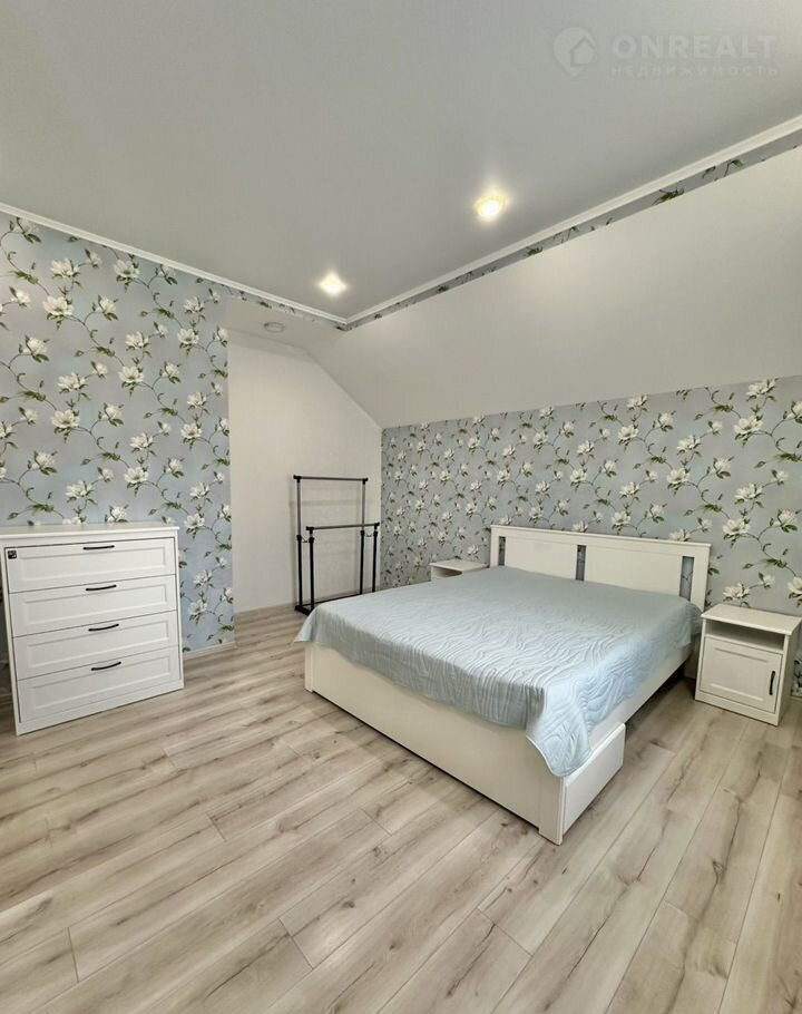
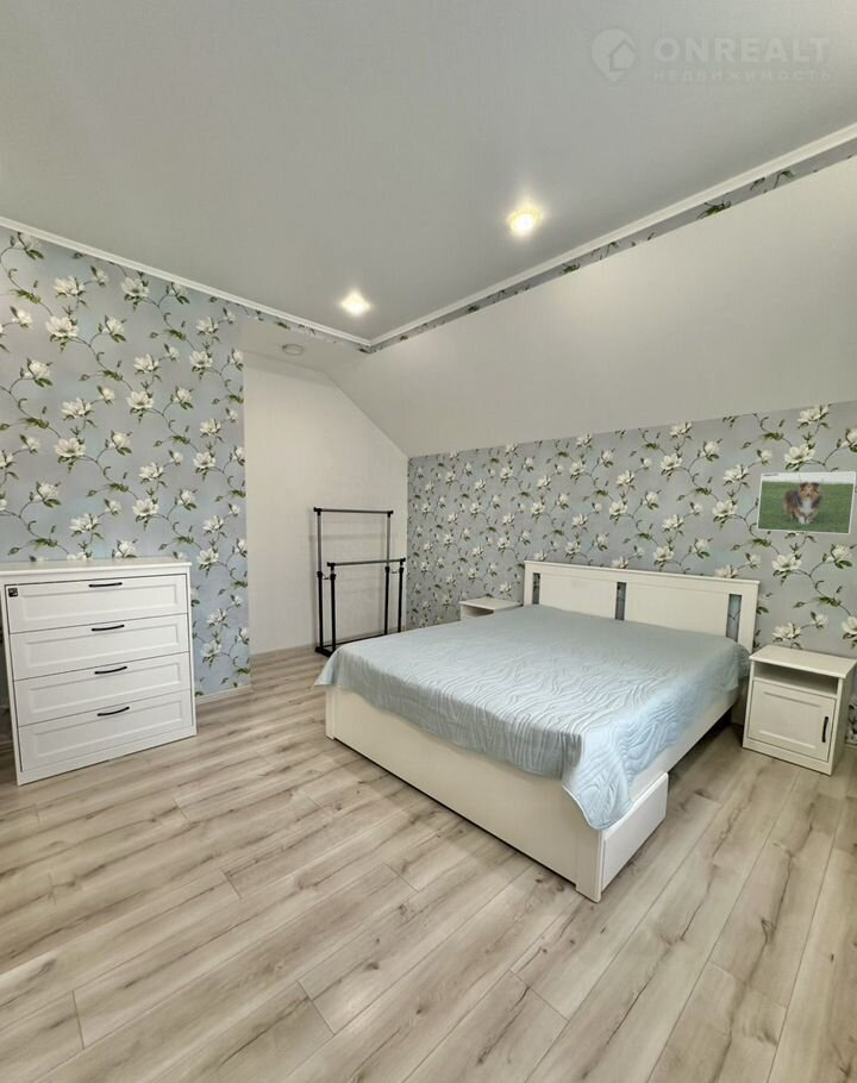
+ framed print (803, 502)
